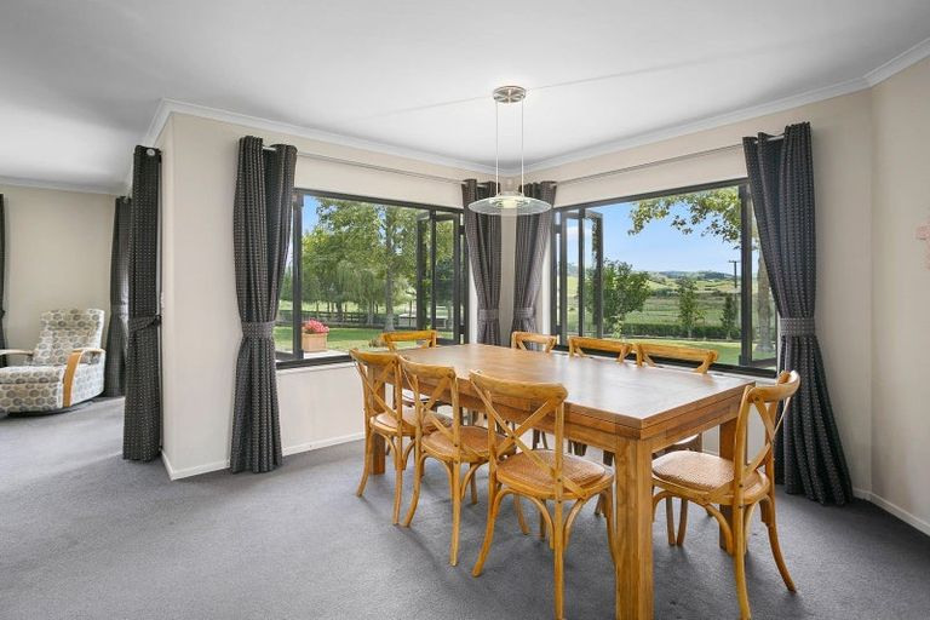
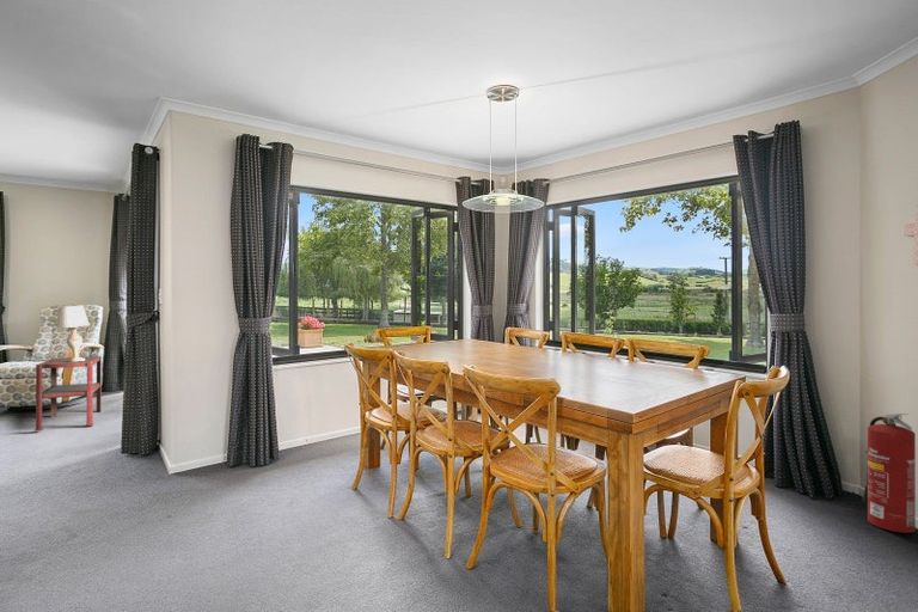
+ fire extinguisher (887, 465)
+ table lamp (76, 333)
+ side table (71, 390)
